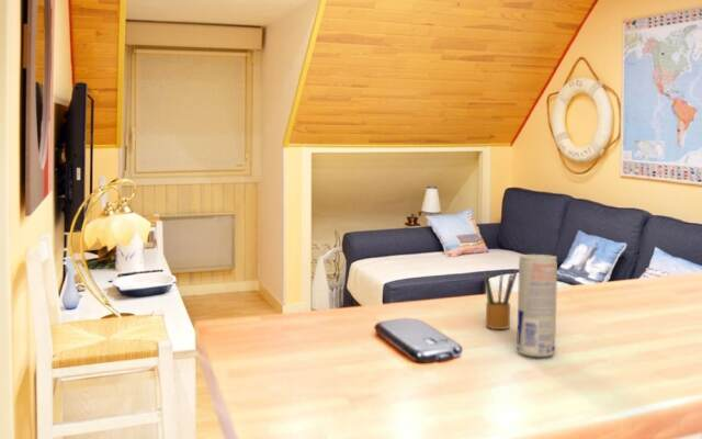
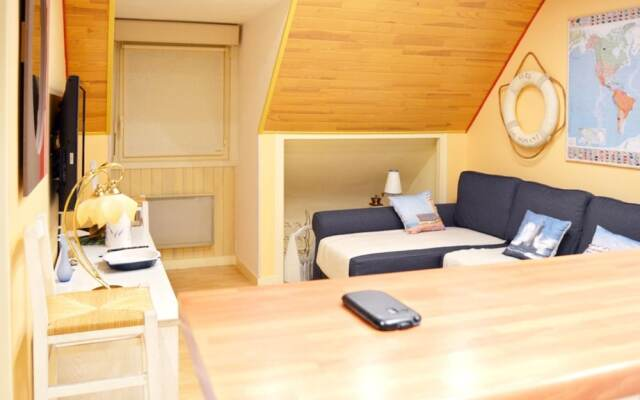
- pencil box (498, 297)
- beverage can (536, 304)
